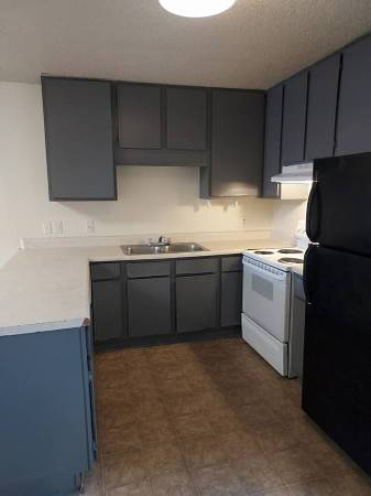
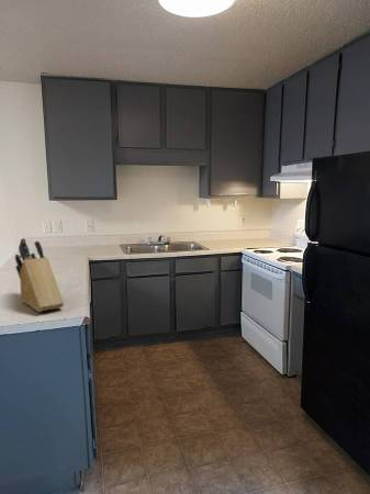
+ knife block (36, 271)
